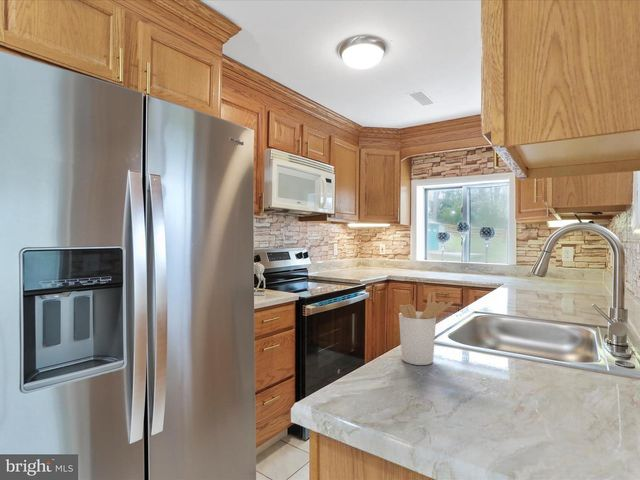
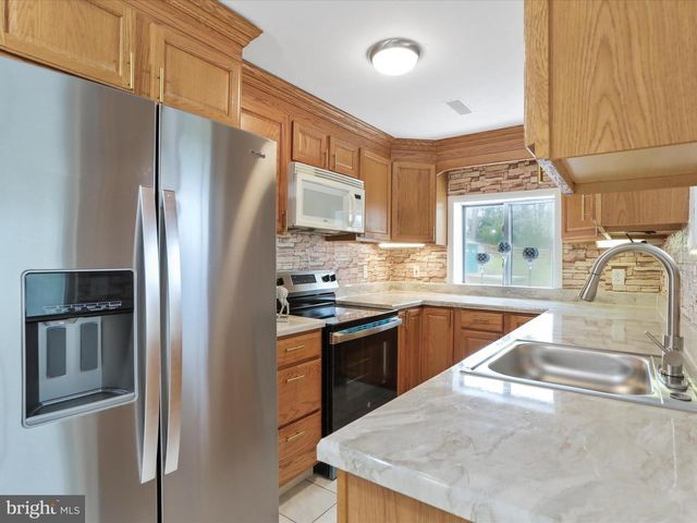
- utensil holder (424, 328)
